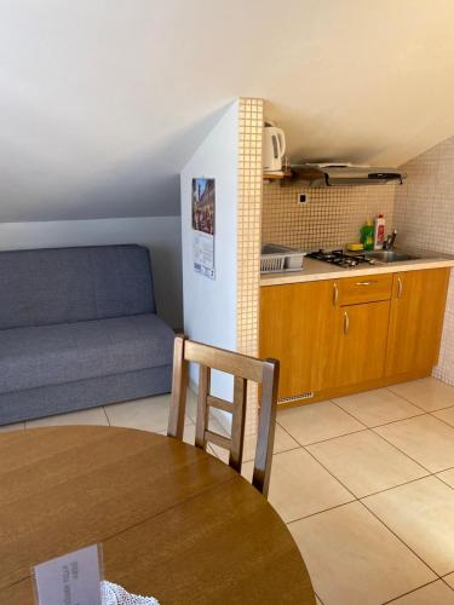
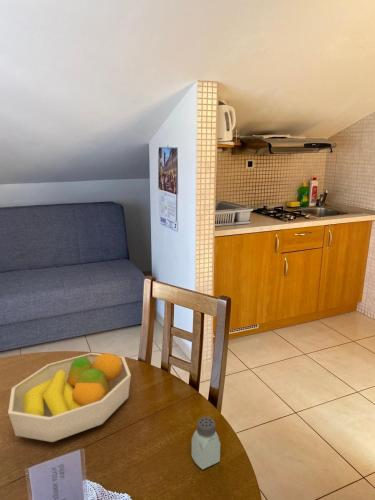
+ fruit bowl (73, 389)
+ saltshaker (205, 441)
